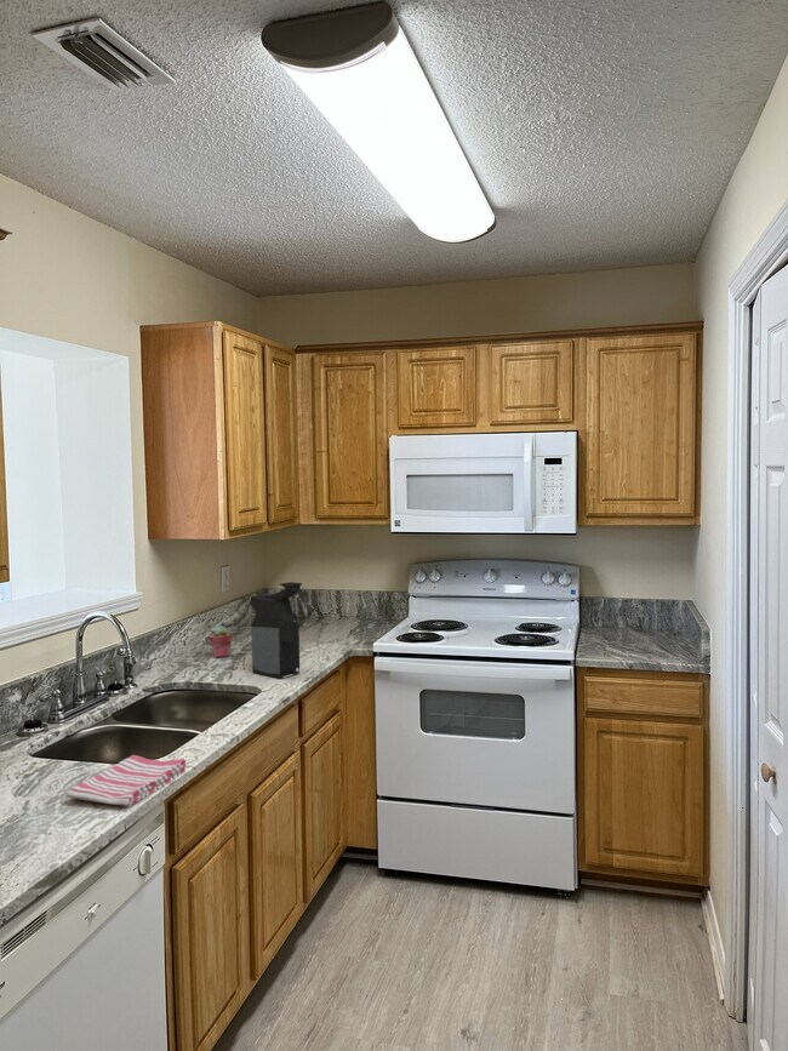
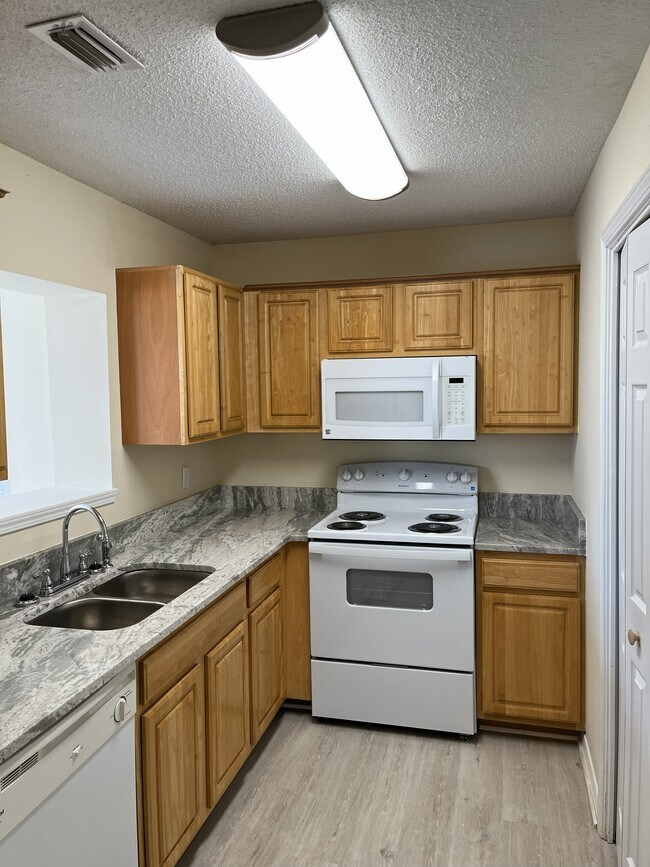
- dish towel (129, 777)
- coffee maker (276, 628)
- potted succulent (221, 640)
